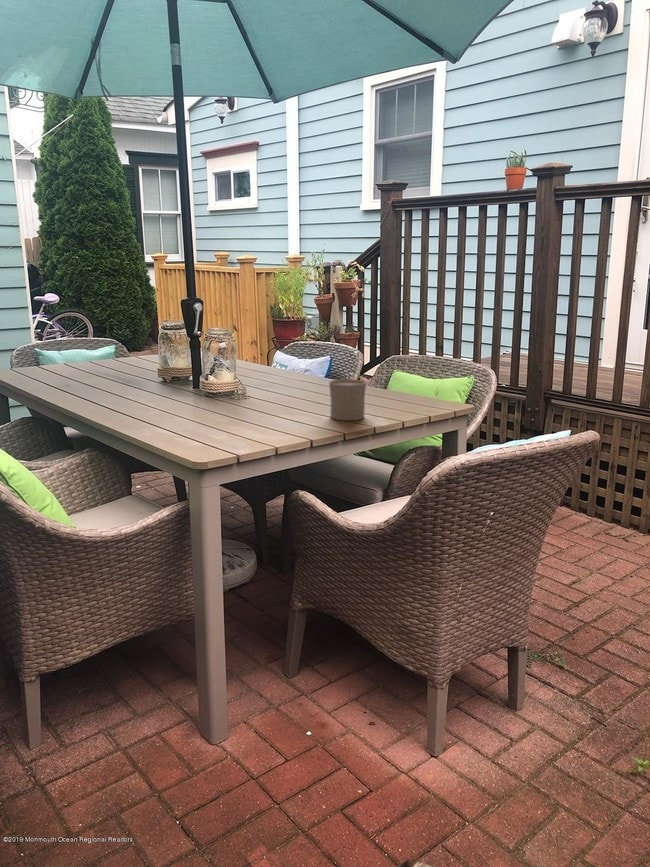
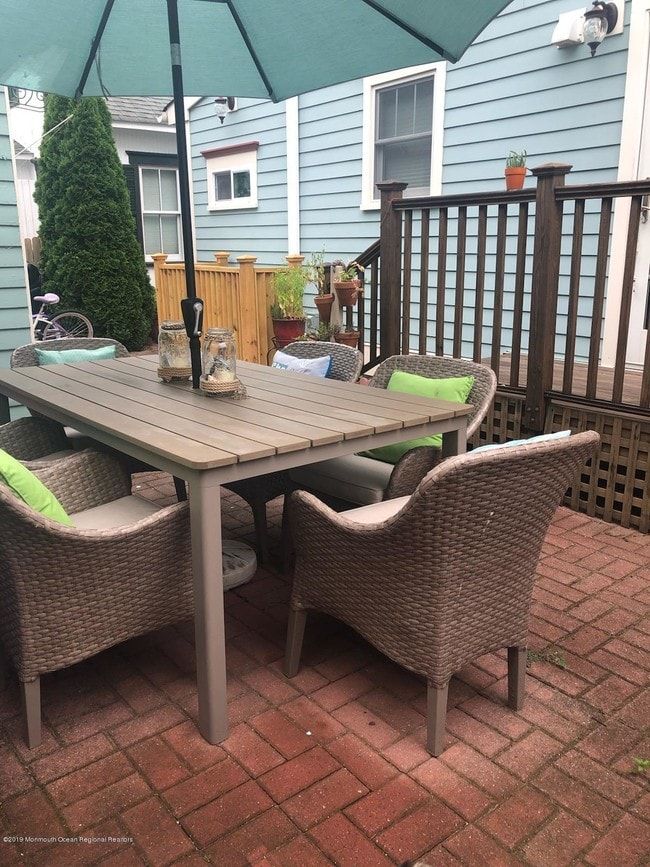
- cup (347, 399)
